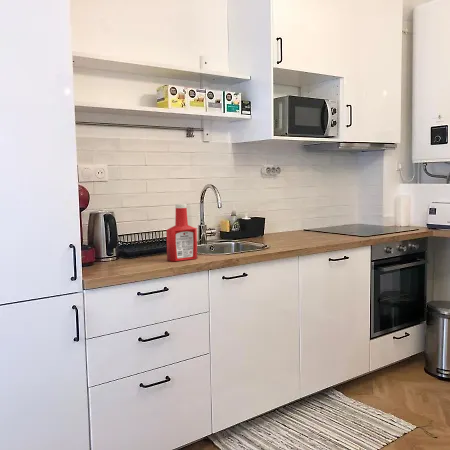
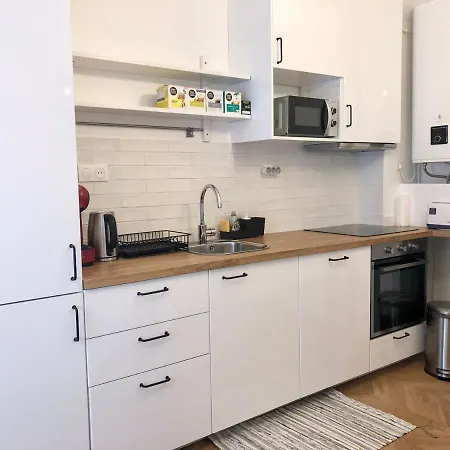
- soap bottle (181, 231)
